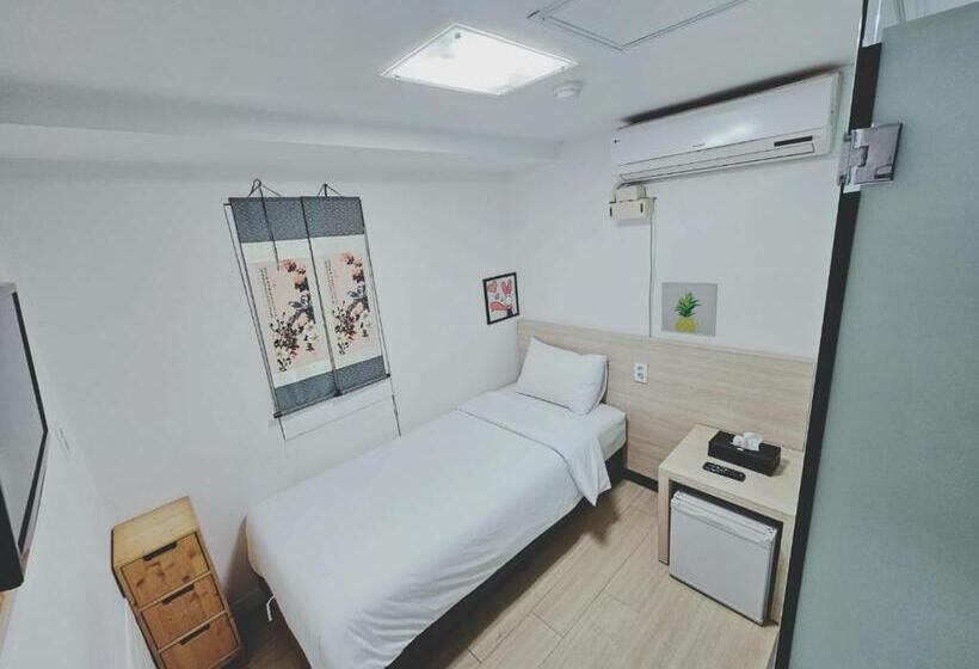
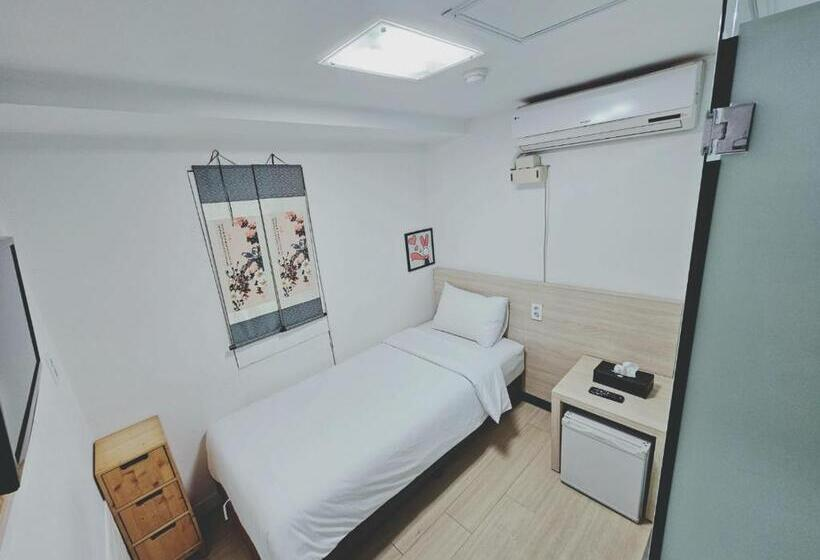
- wall art (688, 308)
